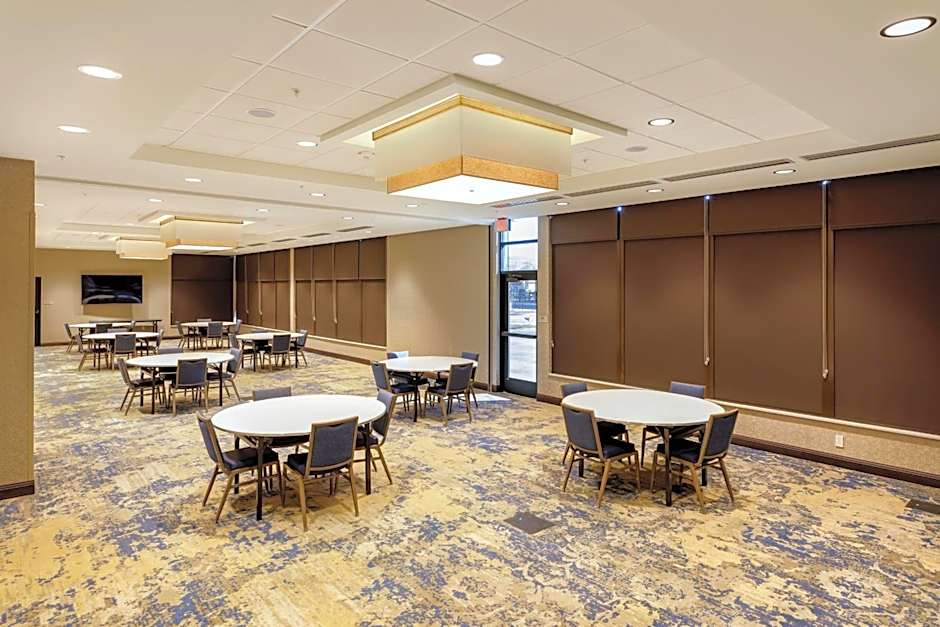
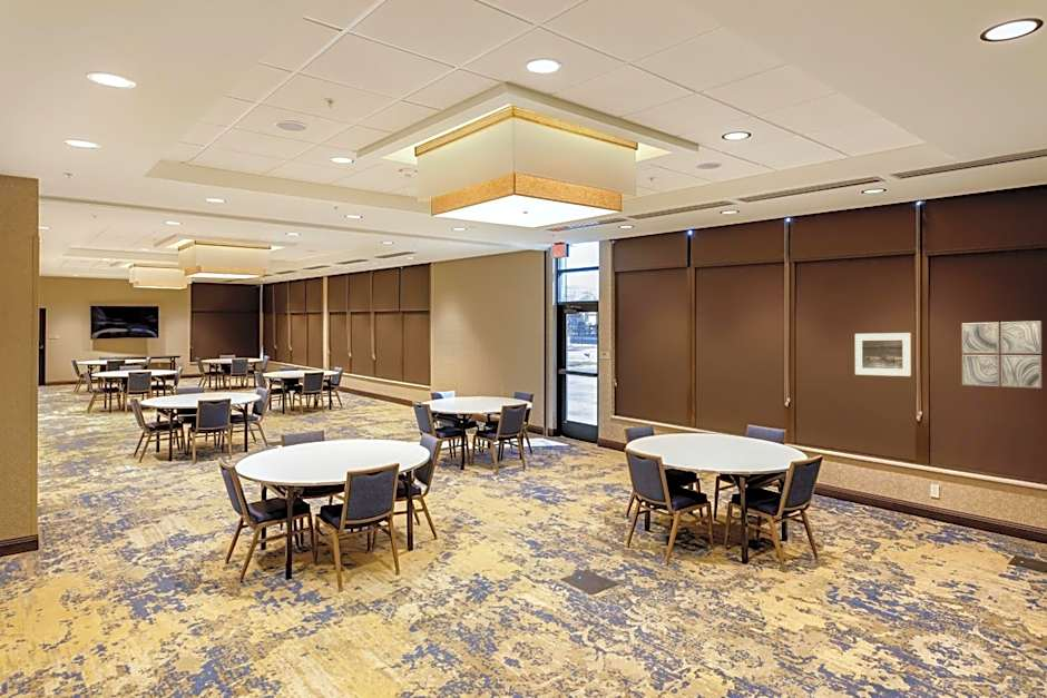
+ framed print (882, 354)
+ wall art (1001, 355)
